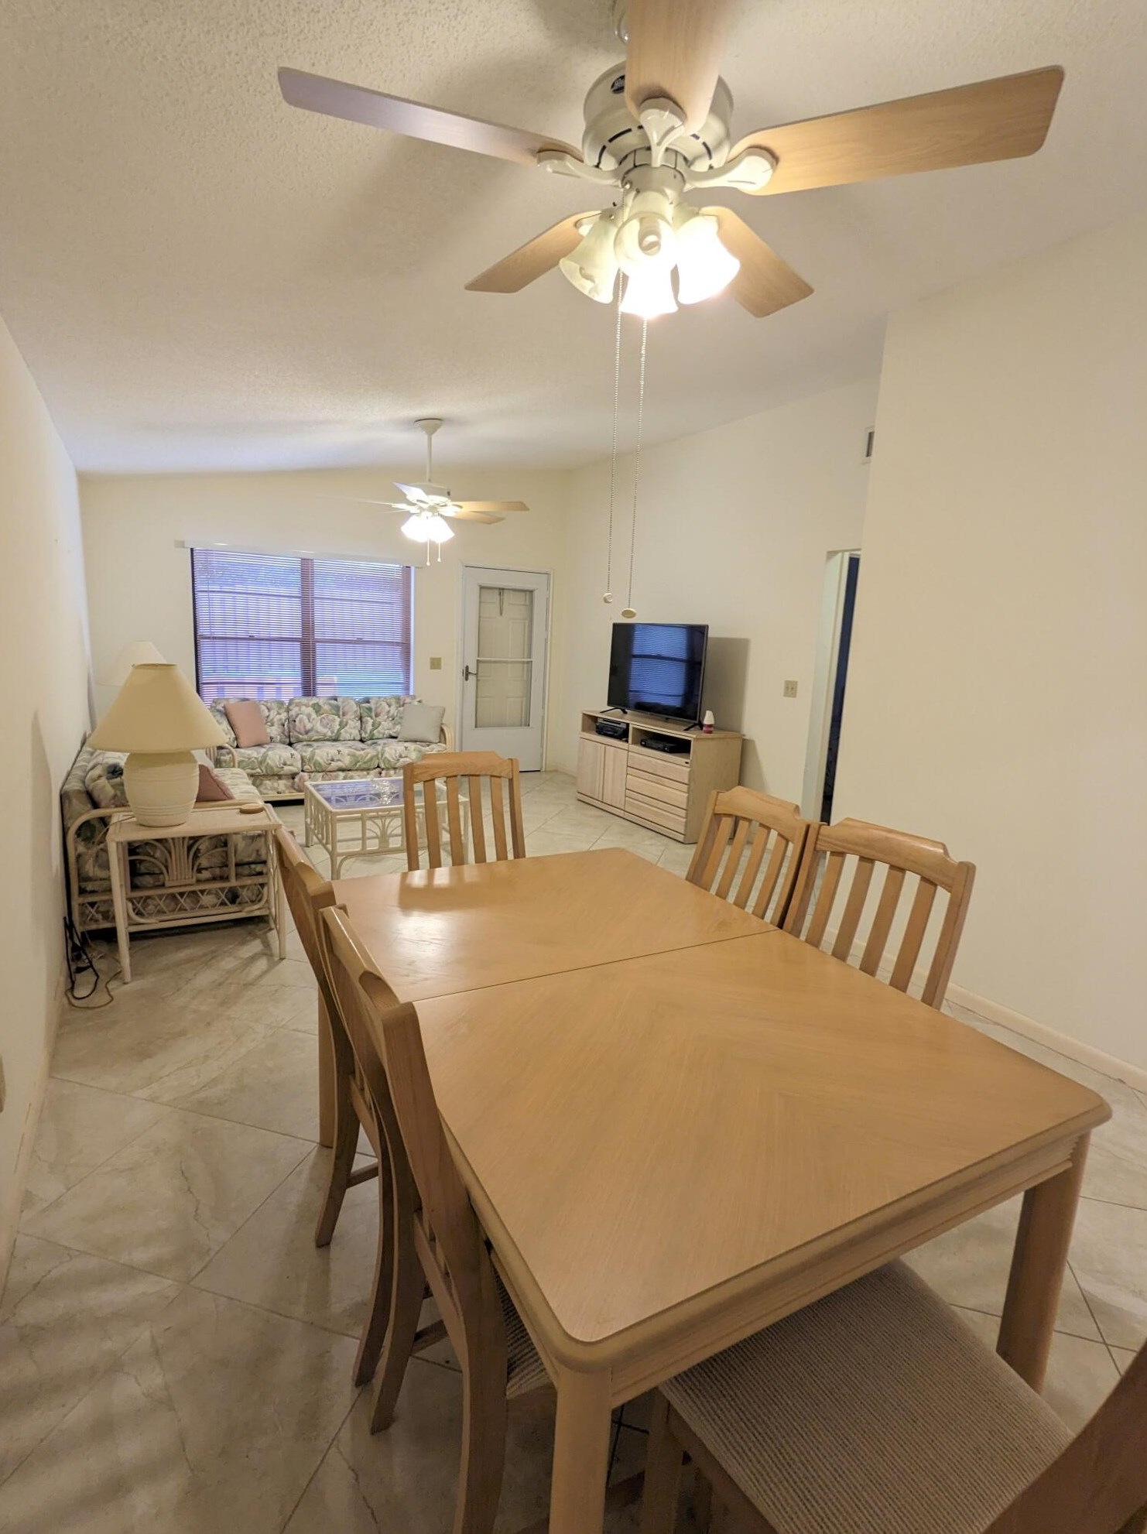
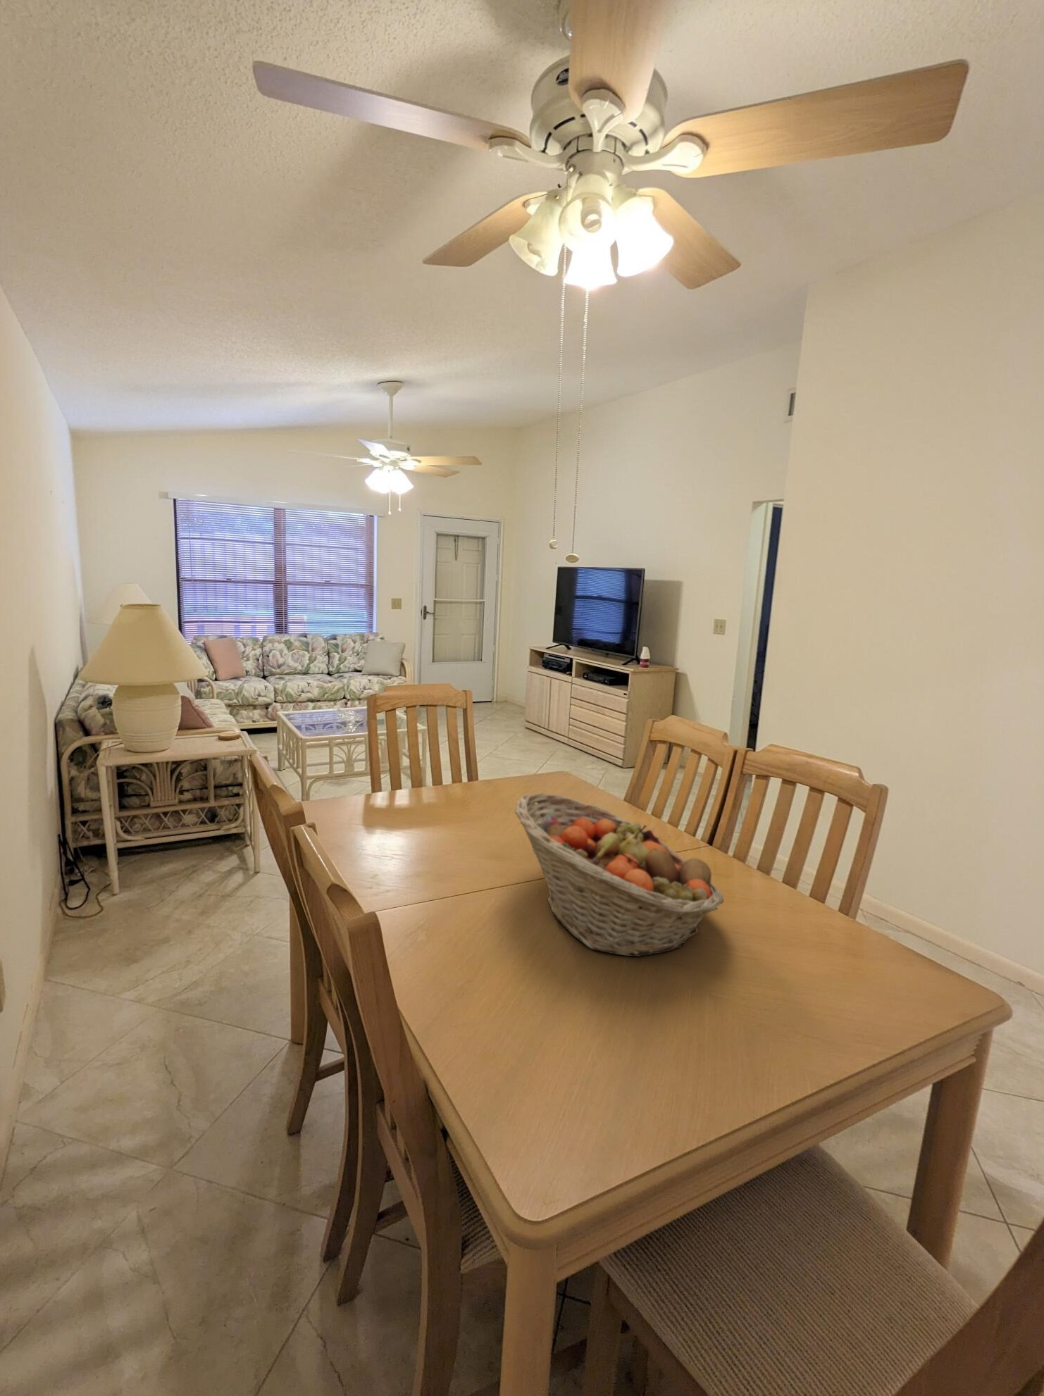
+ fruit basket (612, 863)
